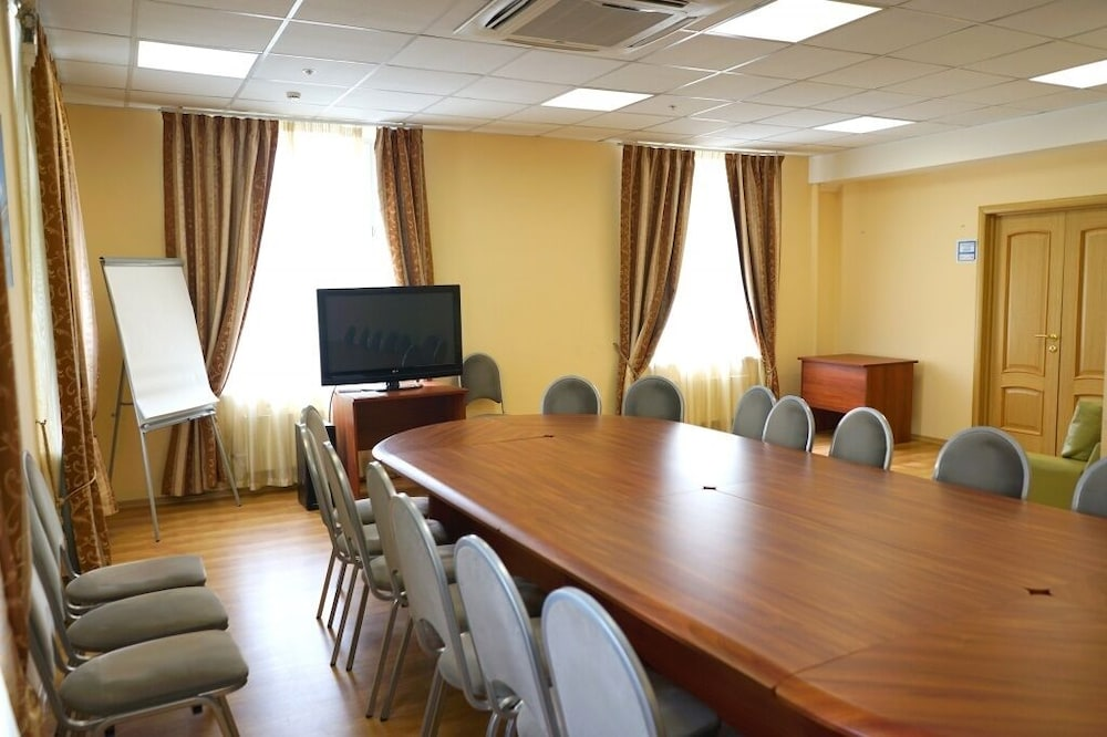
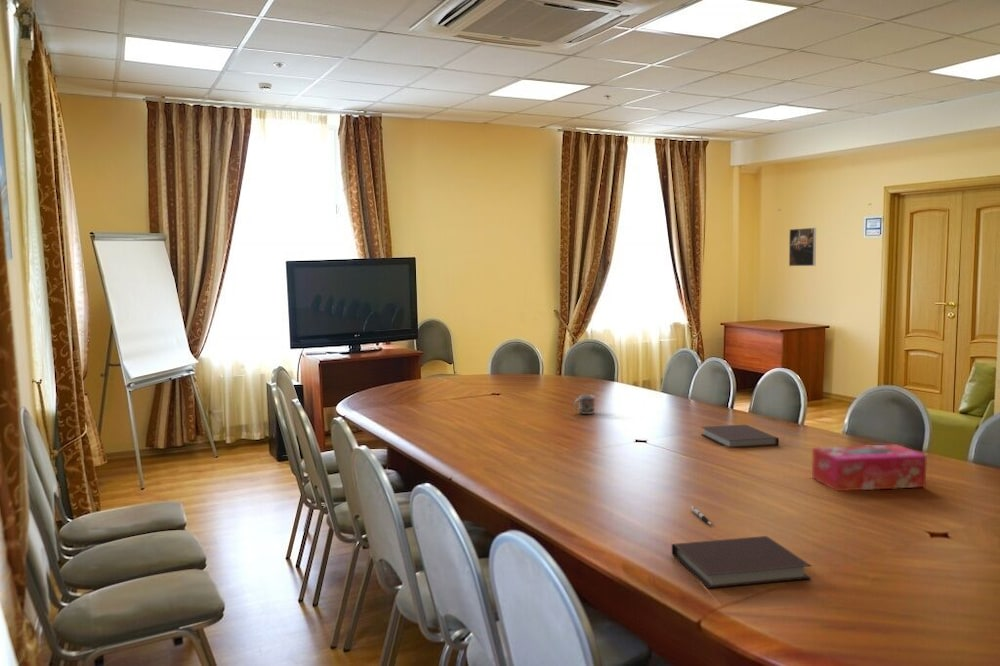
+ tissue box (867, 466)
+ notebook (738, 435)
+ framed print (802, 247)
+ cup (584, 404)
+ notebook (738, 559)
+ pen (701, 515)
